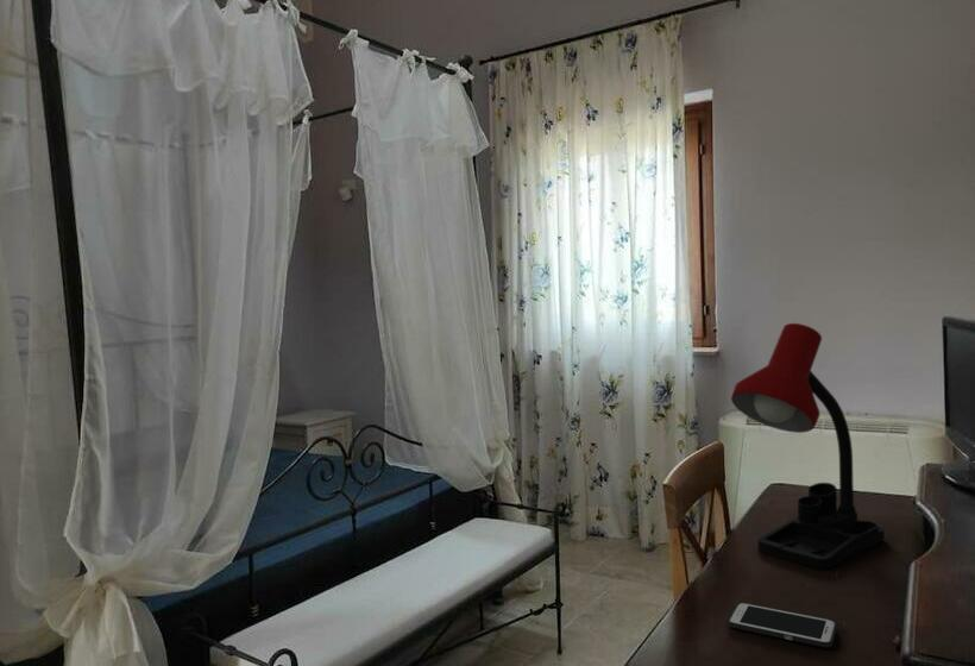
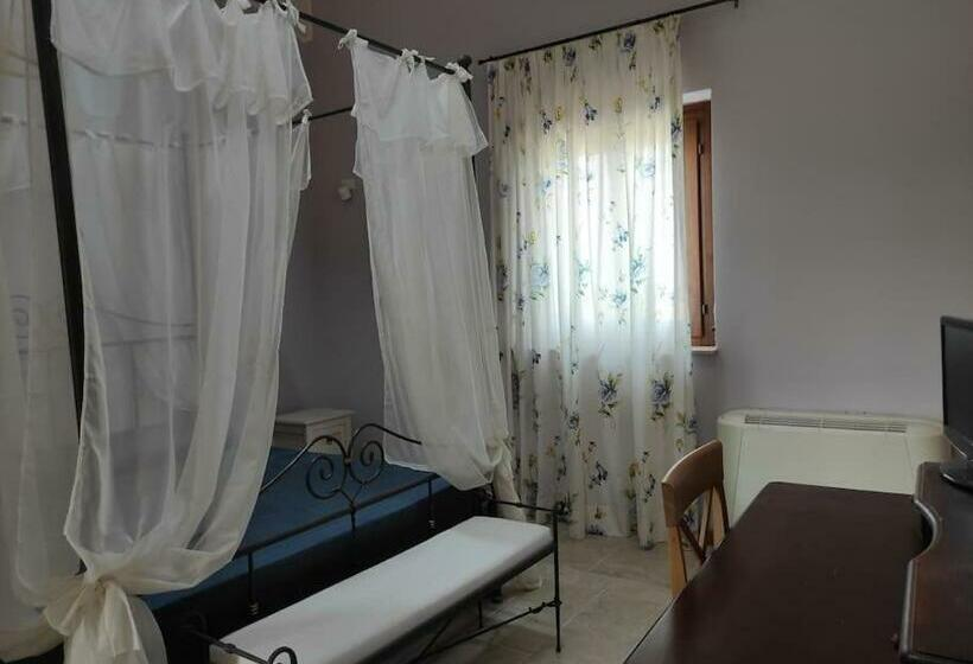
- cell phone (781, 623)
- desk lamp (809, 431)
